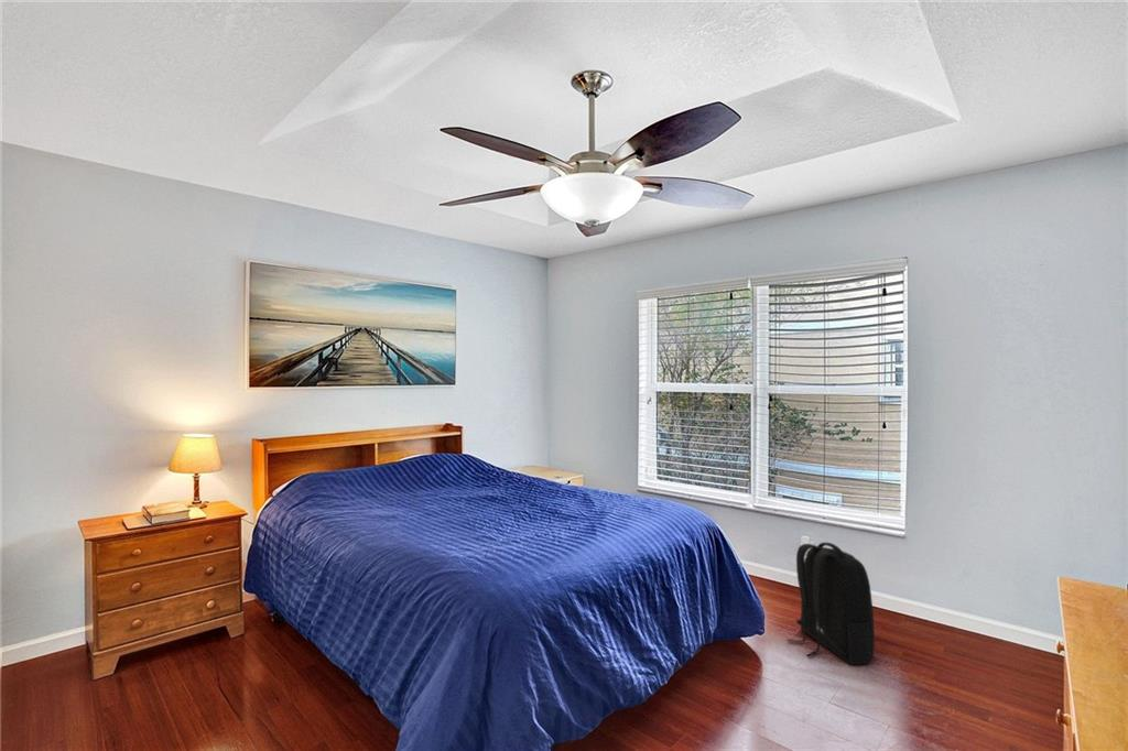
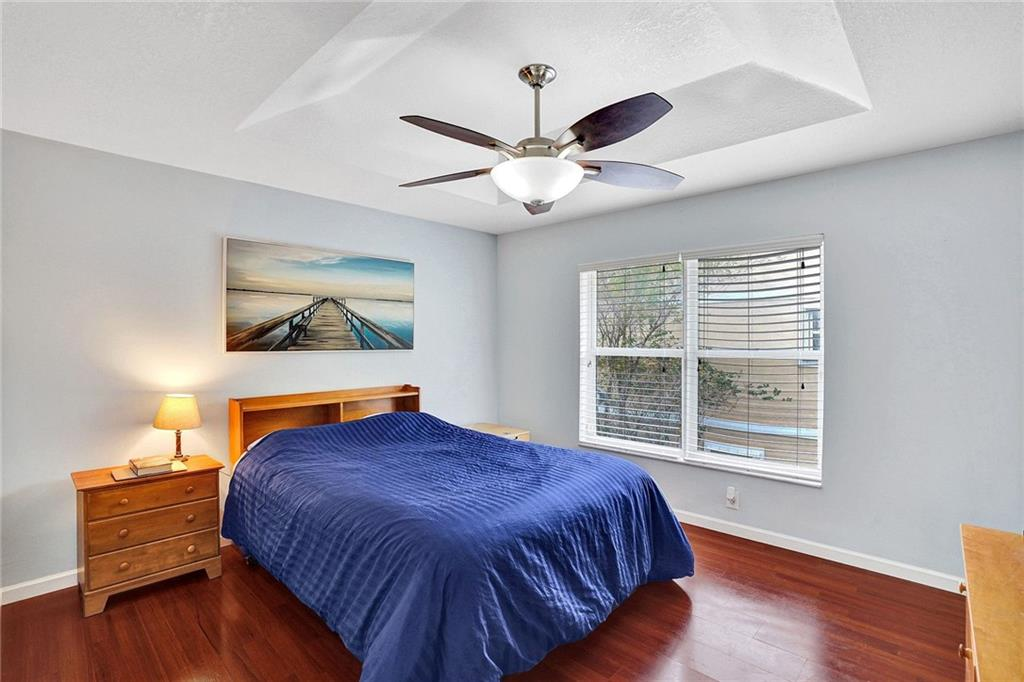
- backpack (827, 595)
